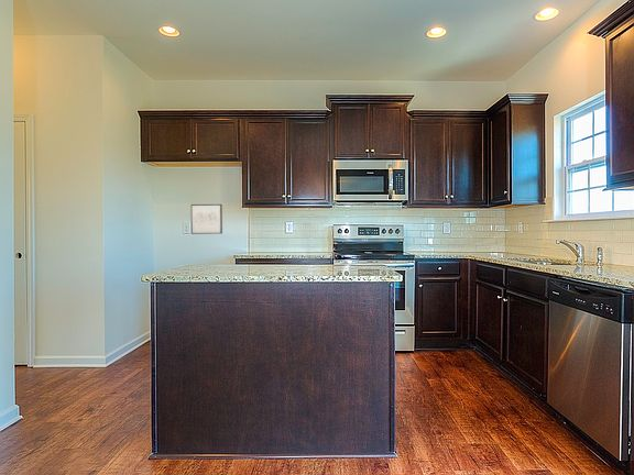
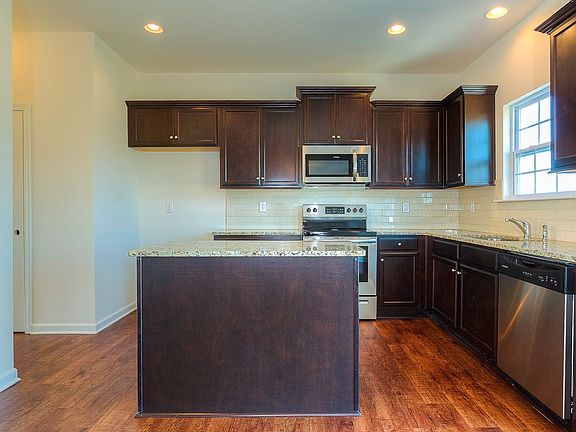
- wall art (206, 219)
